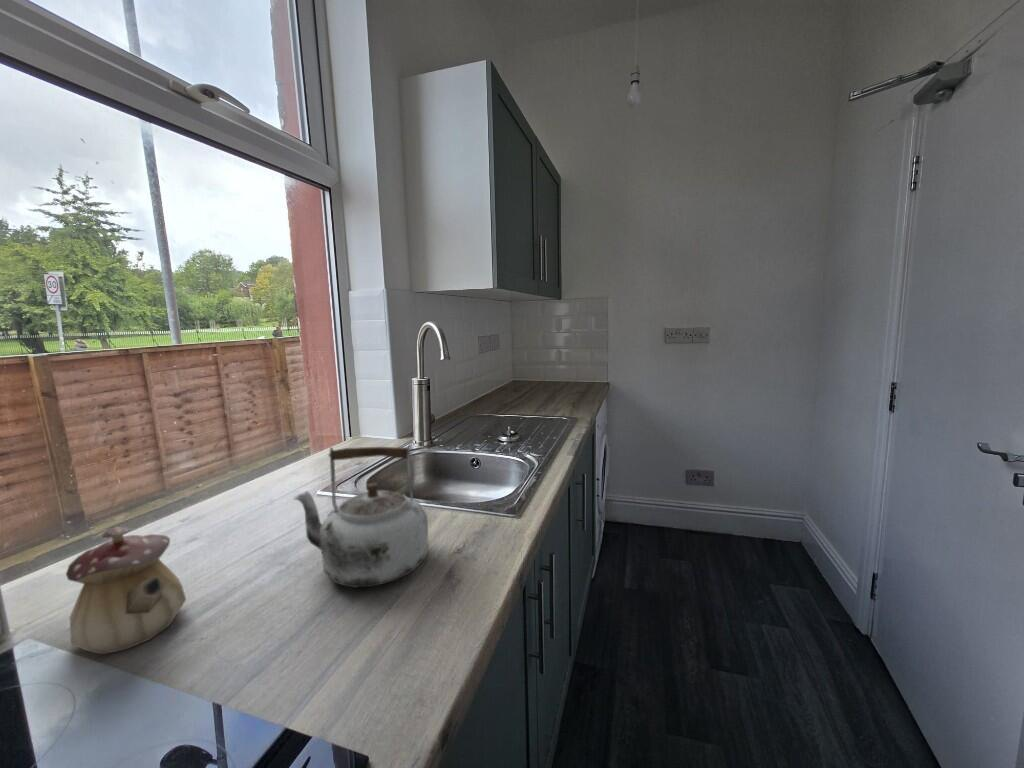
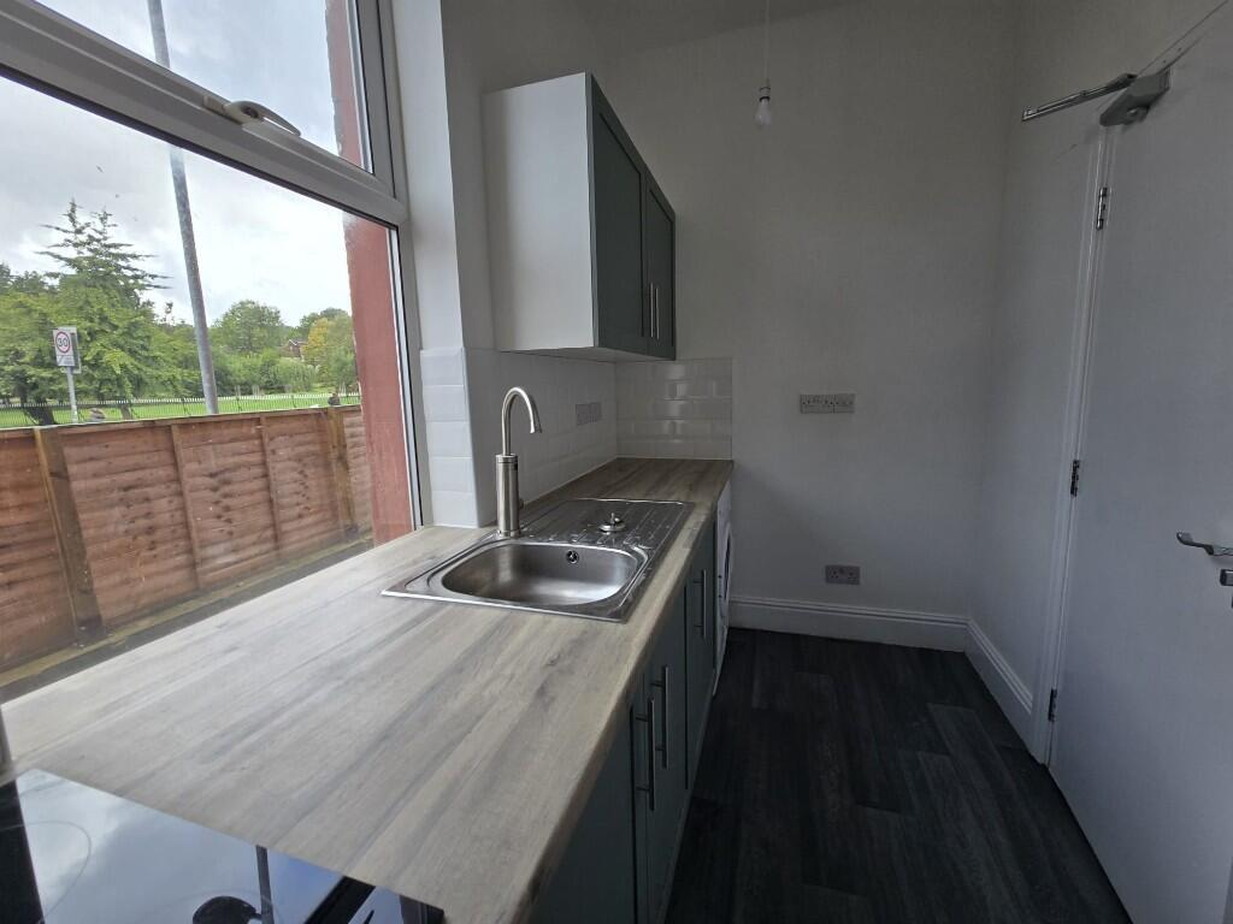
- kettle (360, 506)
- teapot (122, 576)
